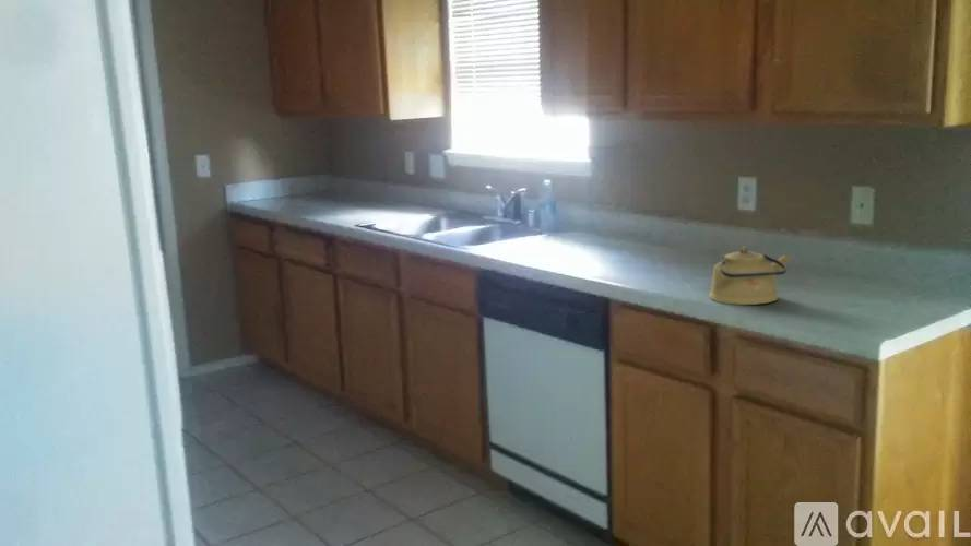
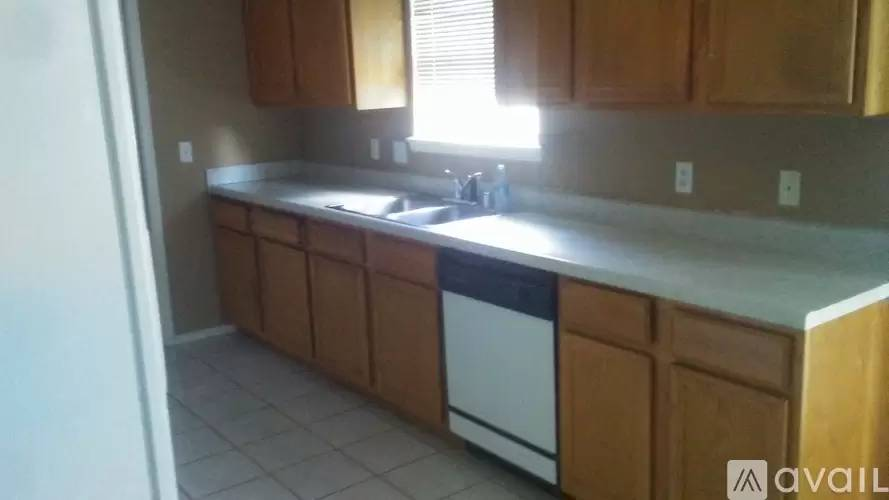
- kettle (750, 271)
